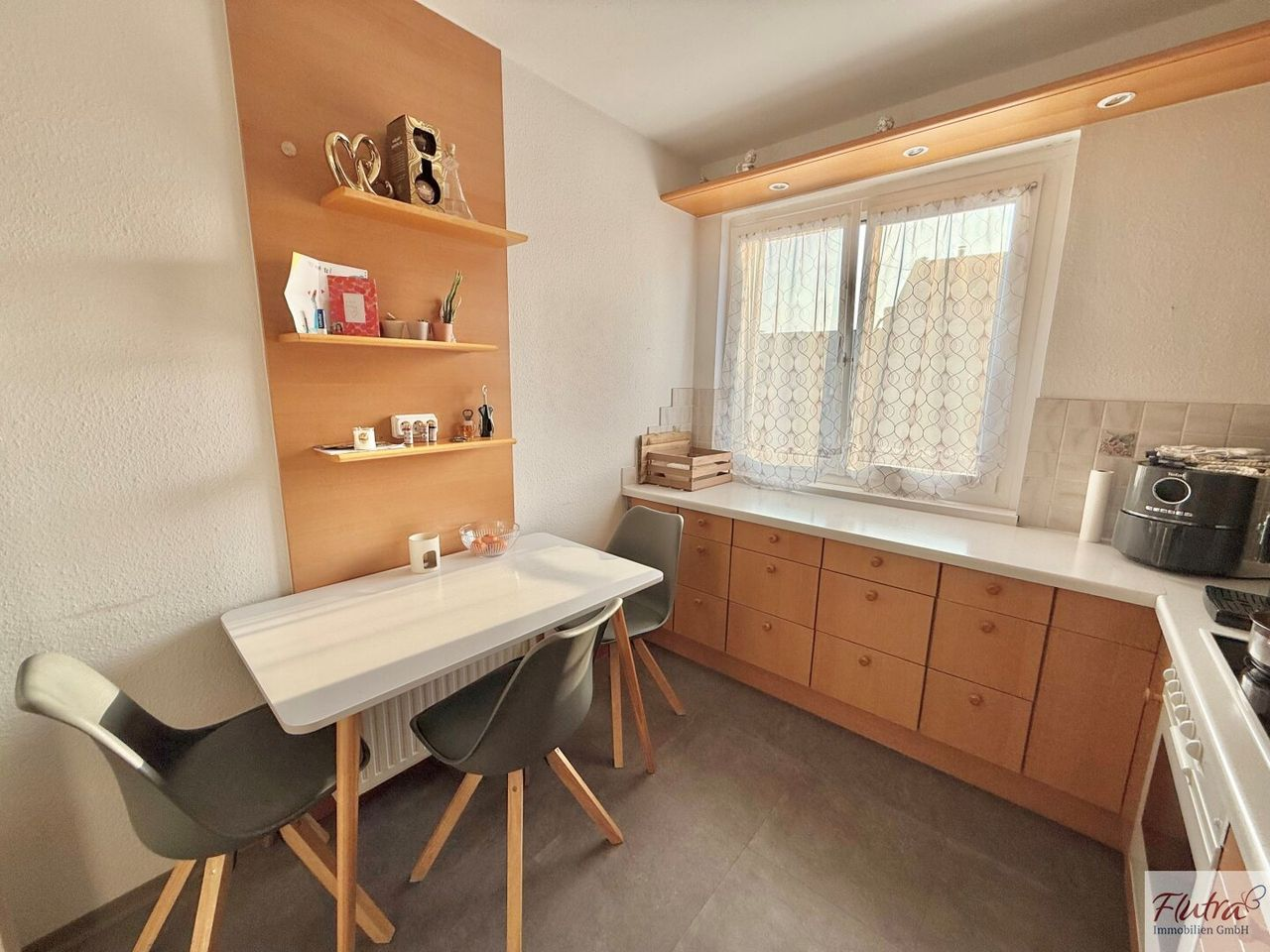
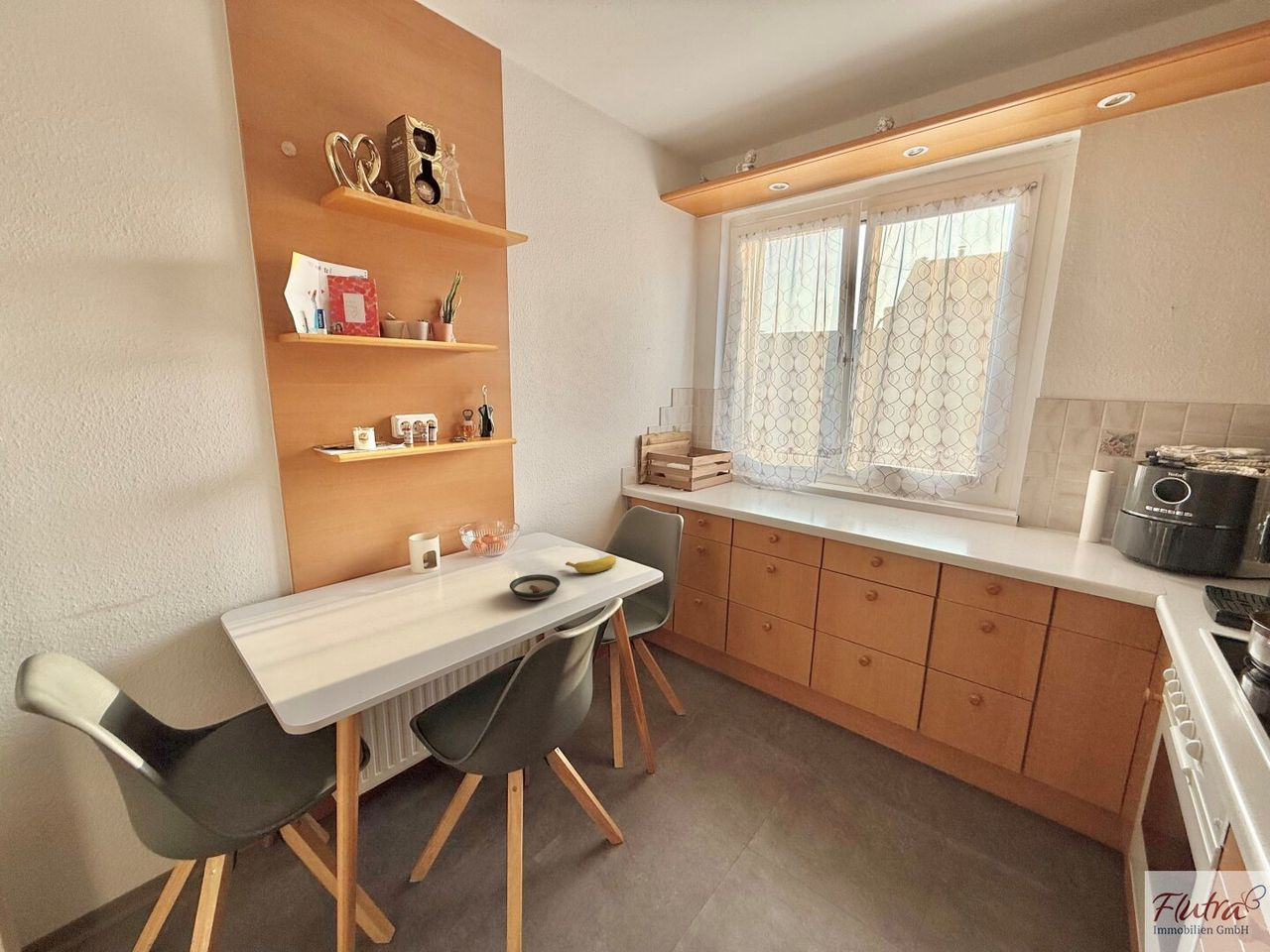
+ banana (594, 562)
+ saucer (535, 589)
